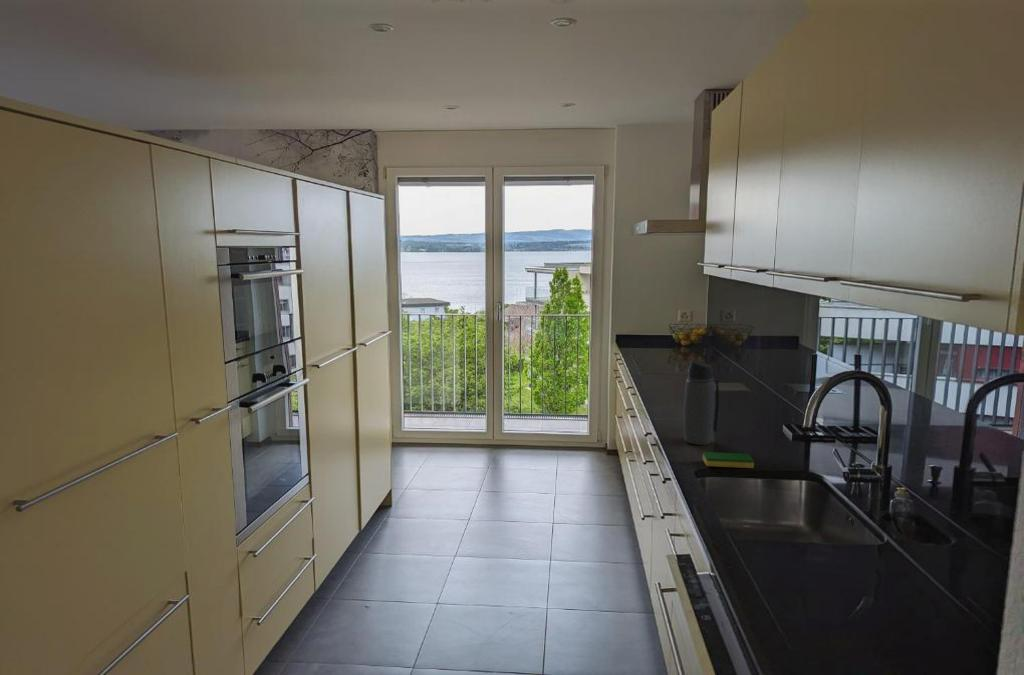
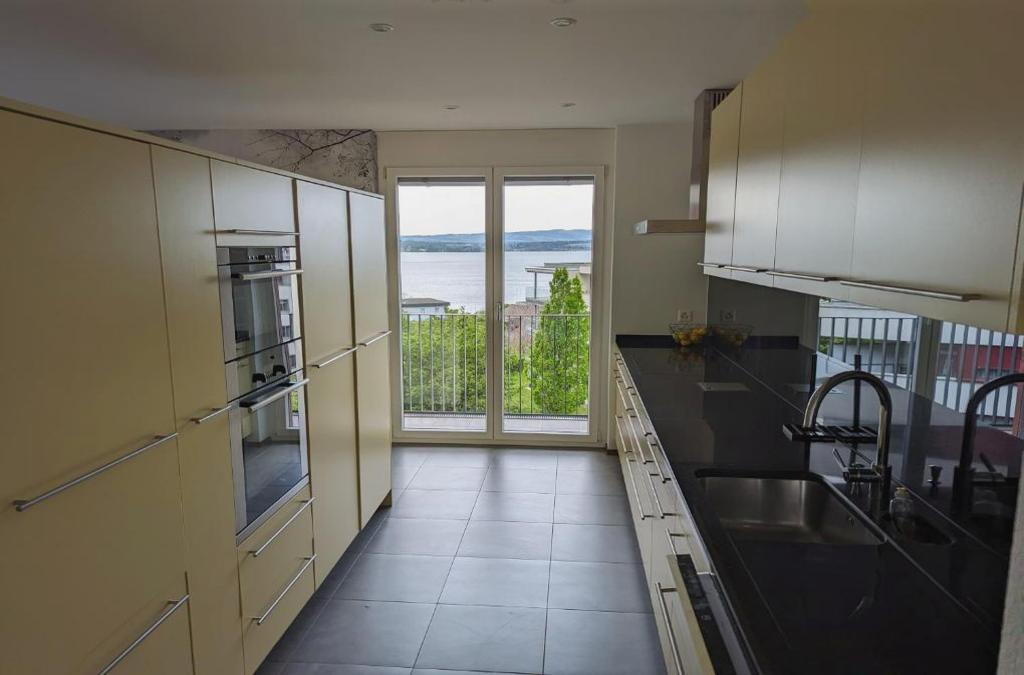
- dish sponge (727, 459)
- water bottle (700, 401)
